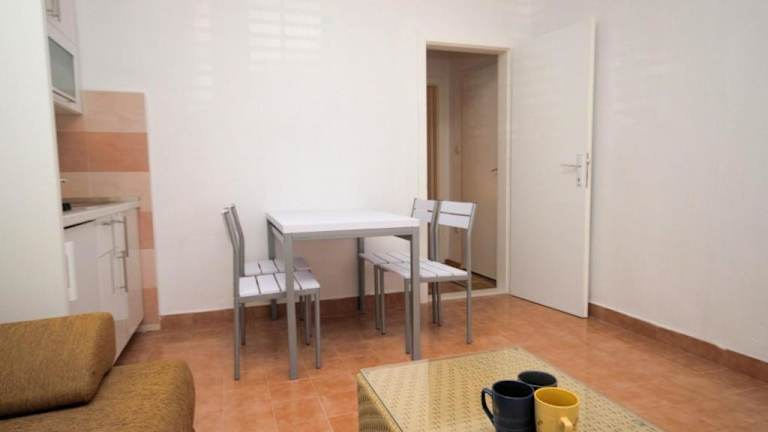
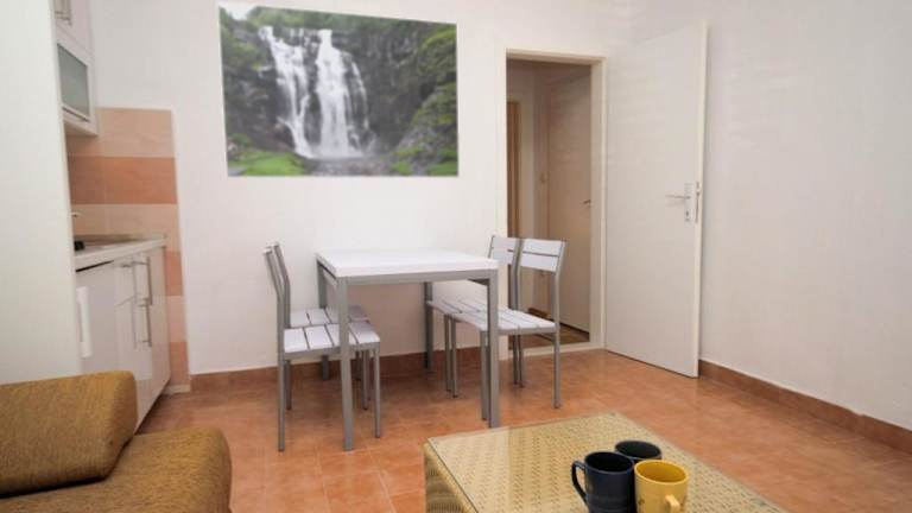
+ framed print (347, 96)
